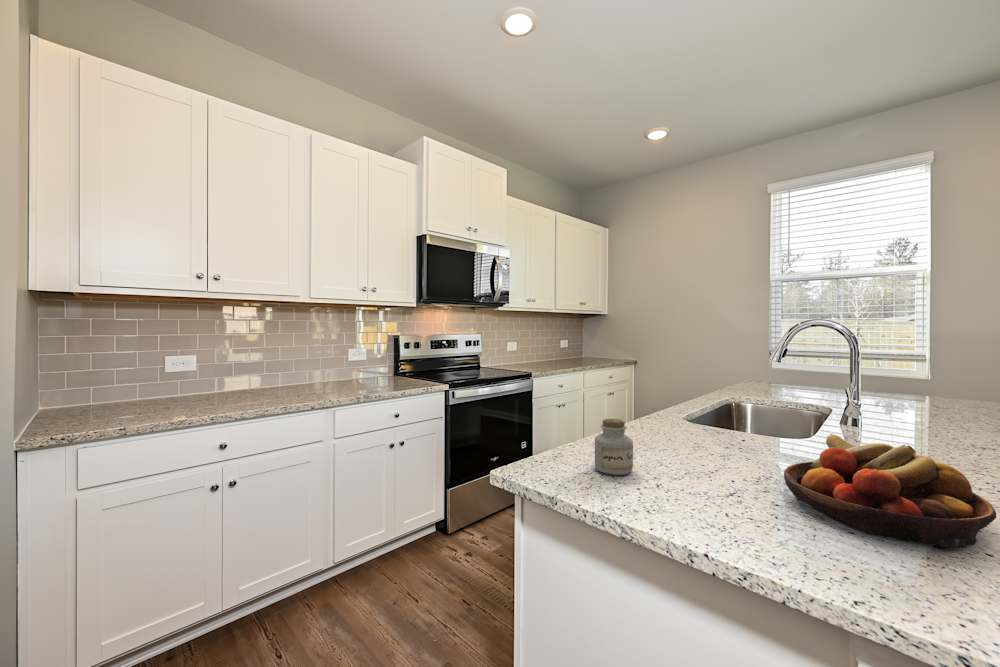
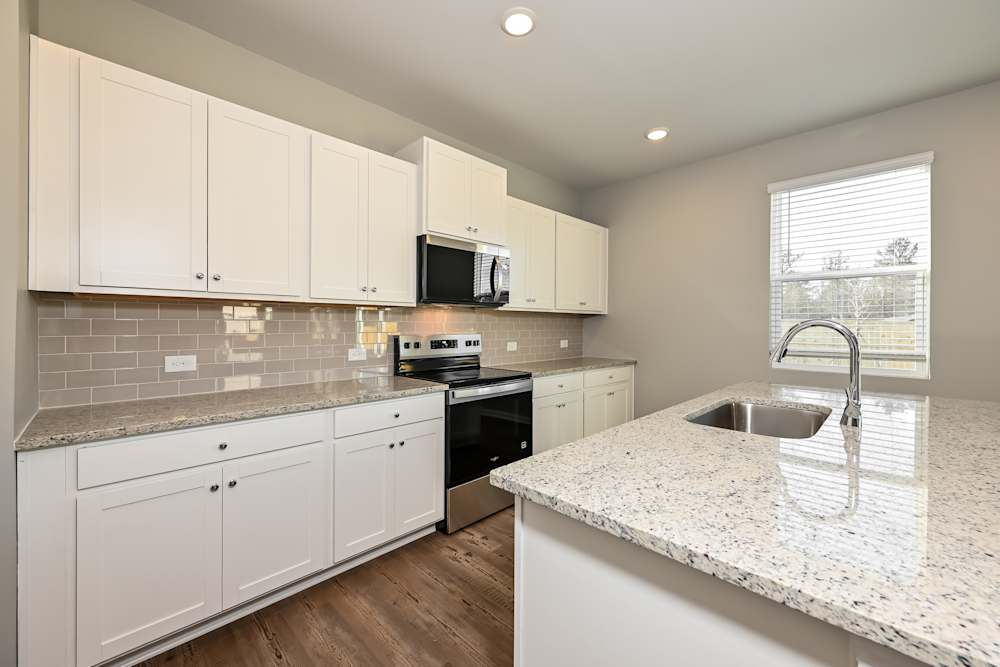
- jar (613, 444)
- fruit bowl (874, 478)
